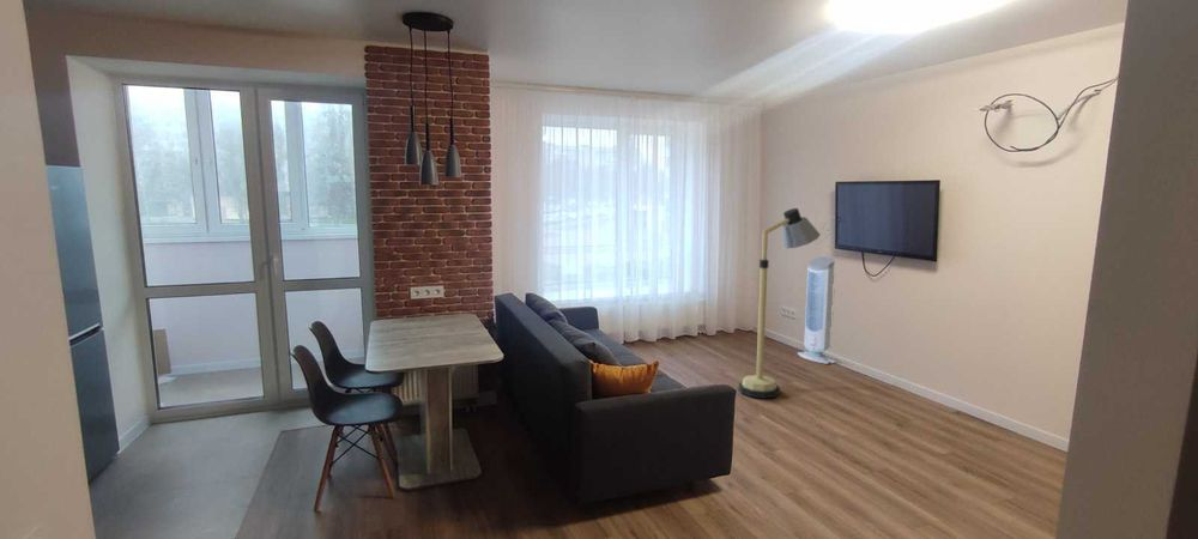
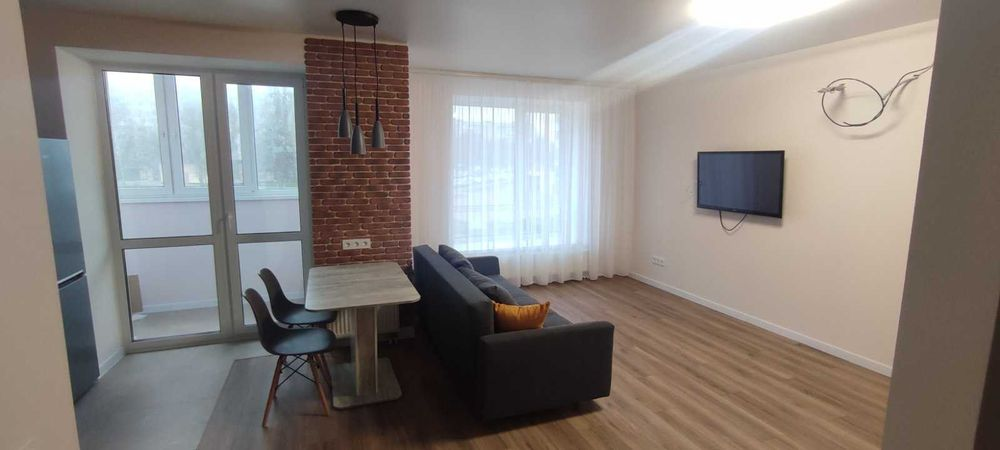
- floor lamp (766, 296)
- air purifier (818, 308)
